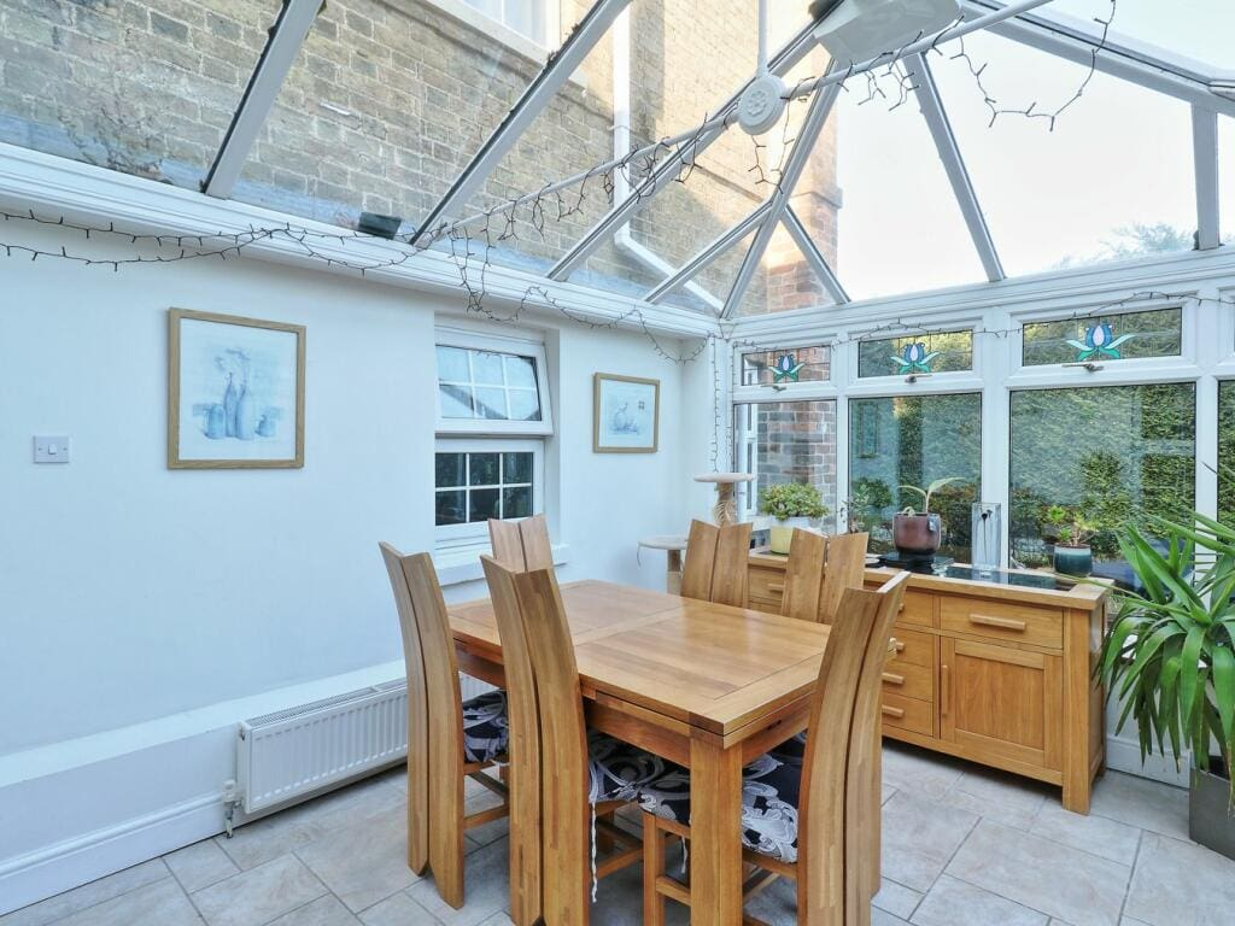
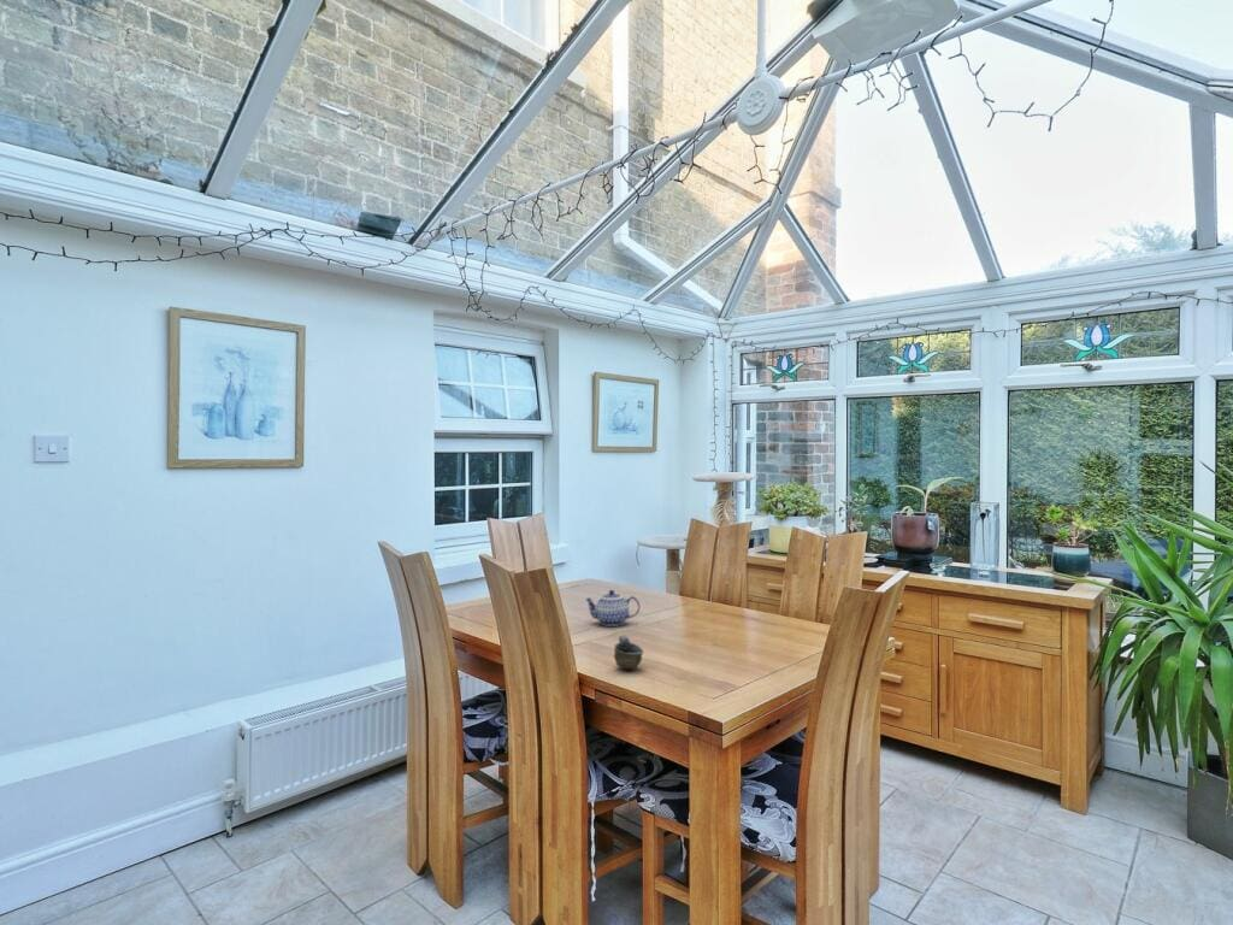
+ teapot (612, 606)
+ cup (629, 653)
